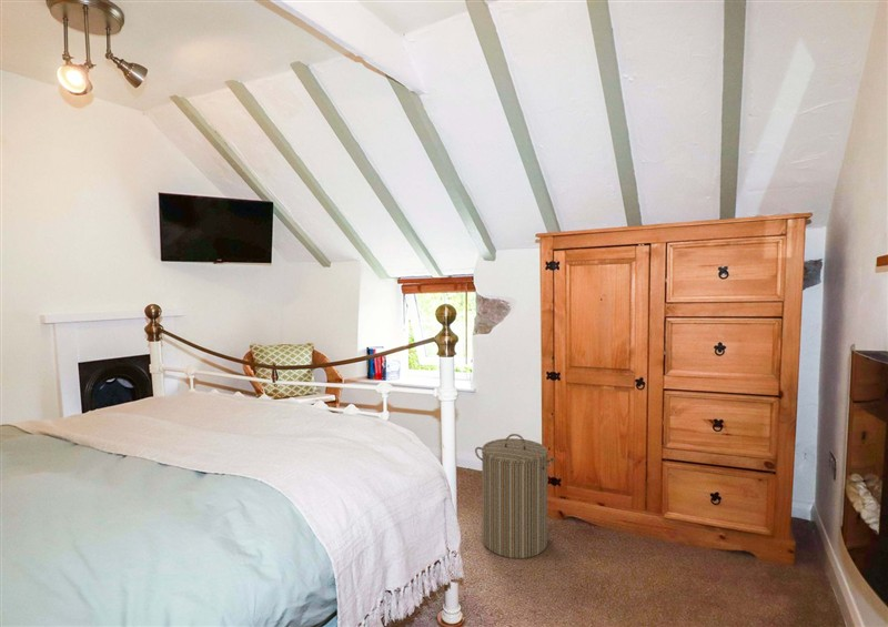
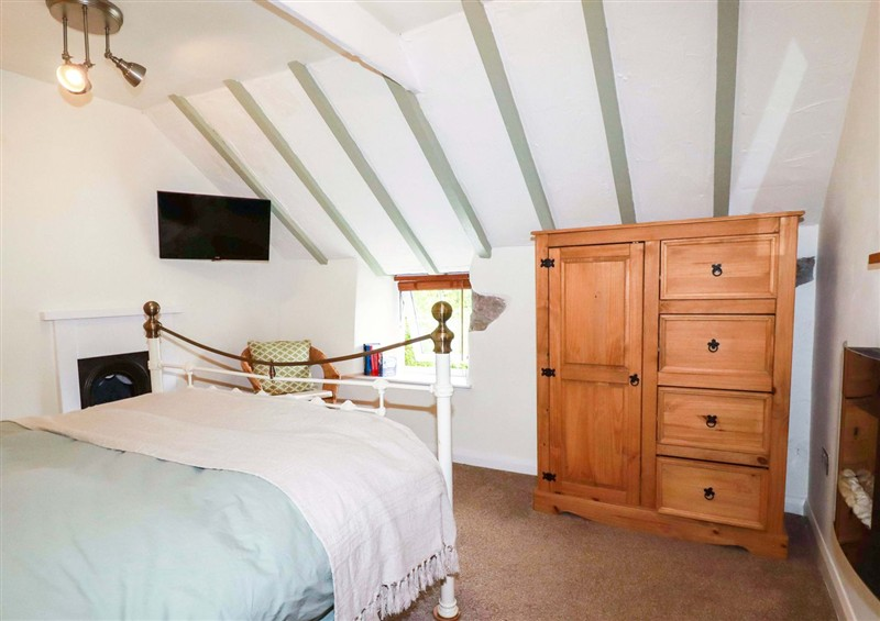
- laundry hamper (514, 487)
